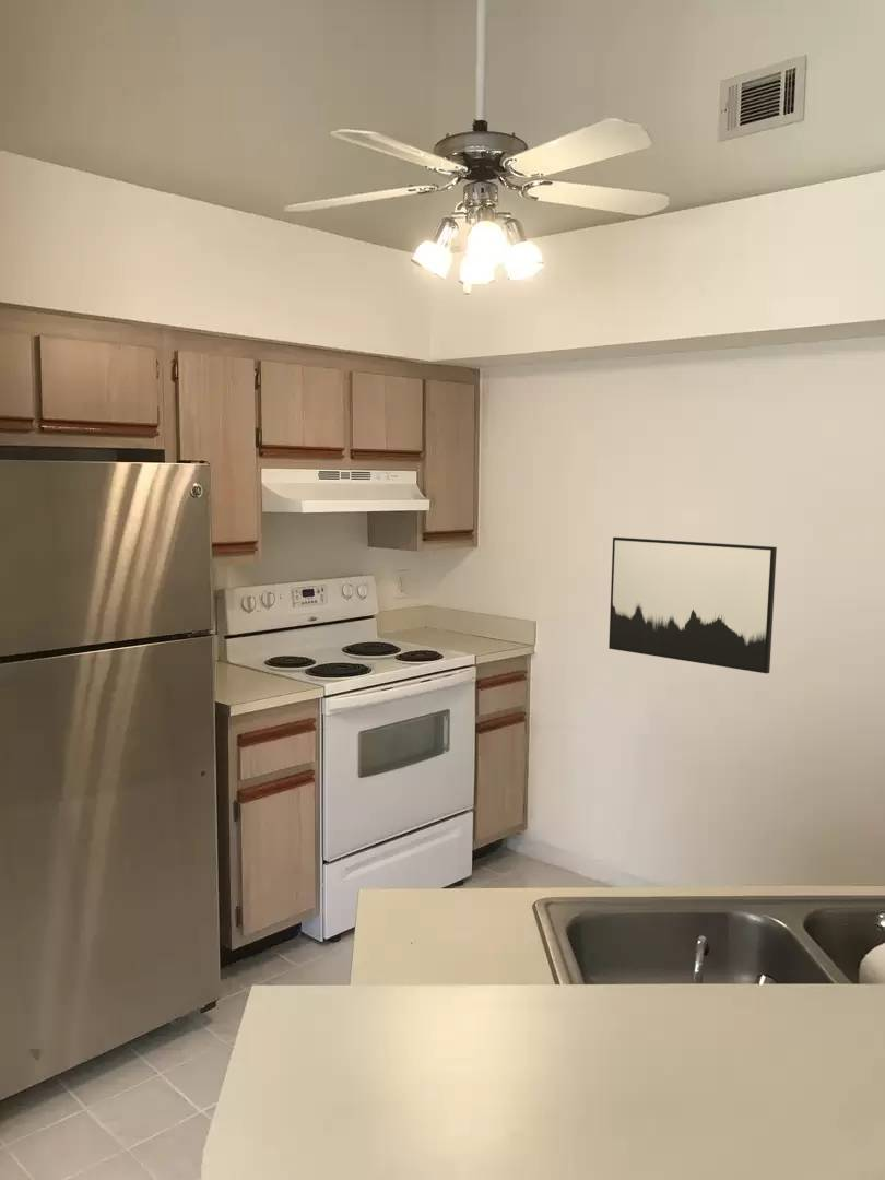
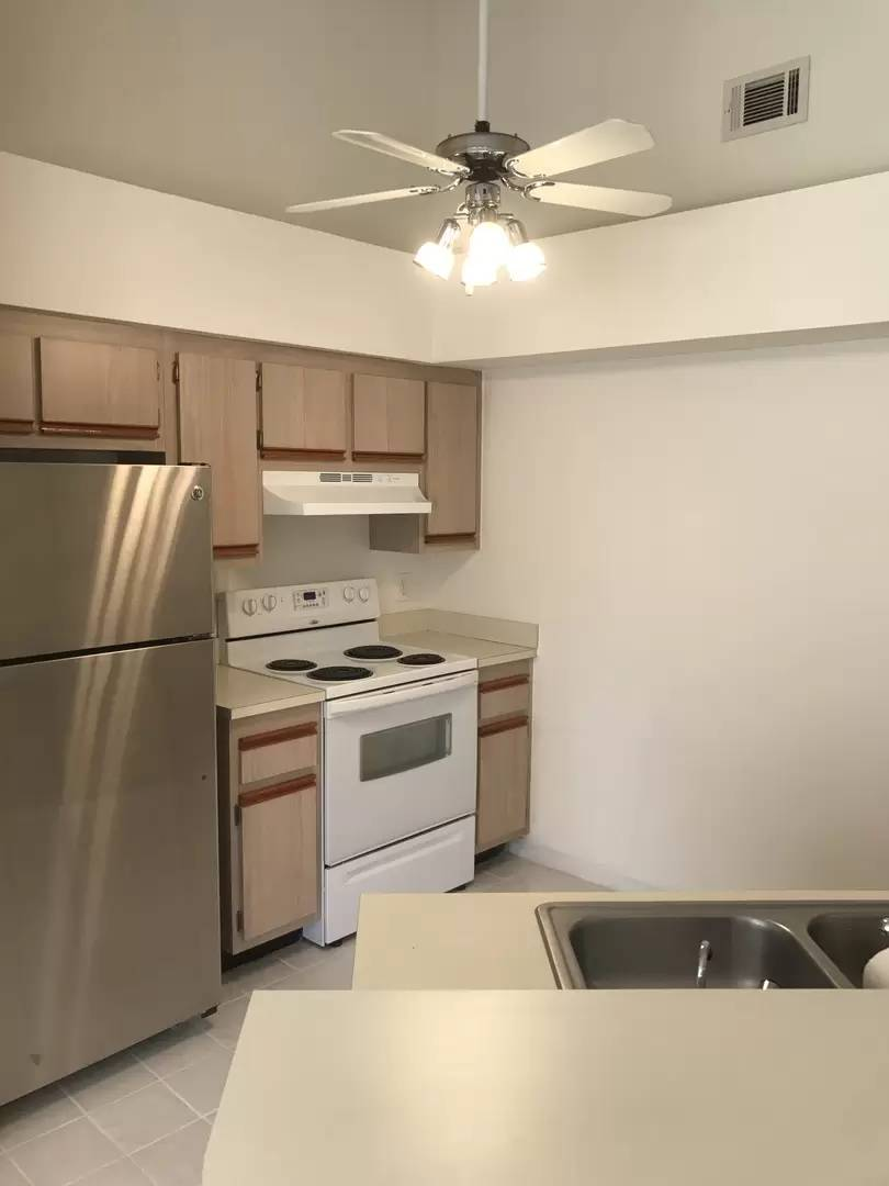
- wall art (686, 601)
